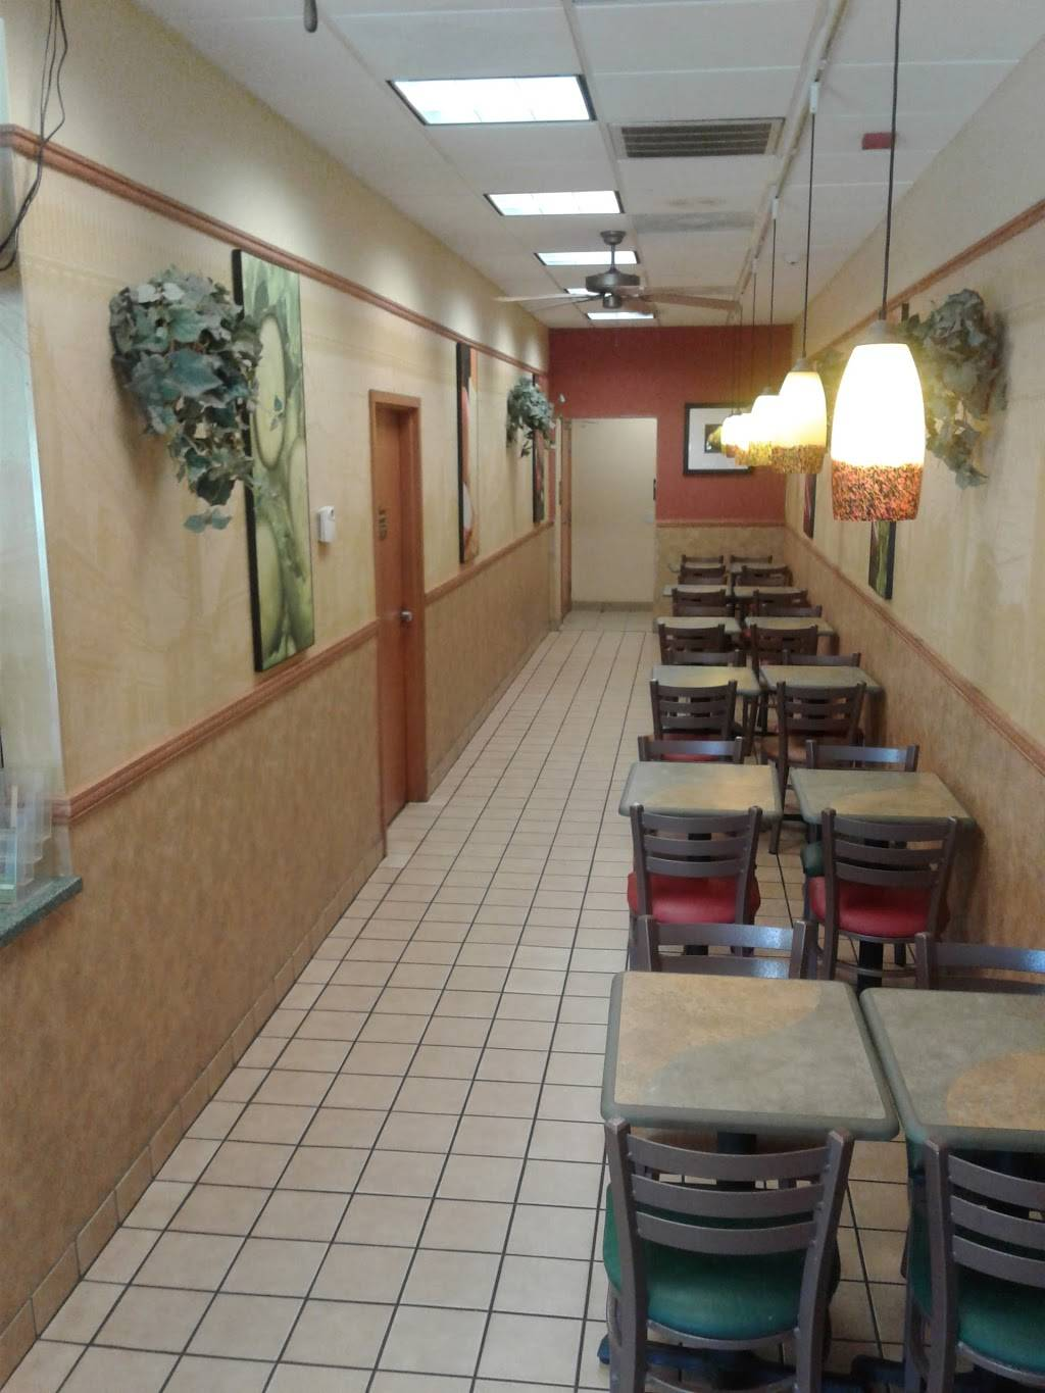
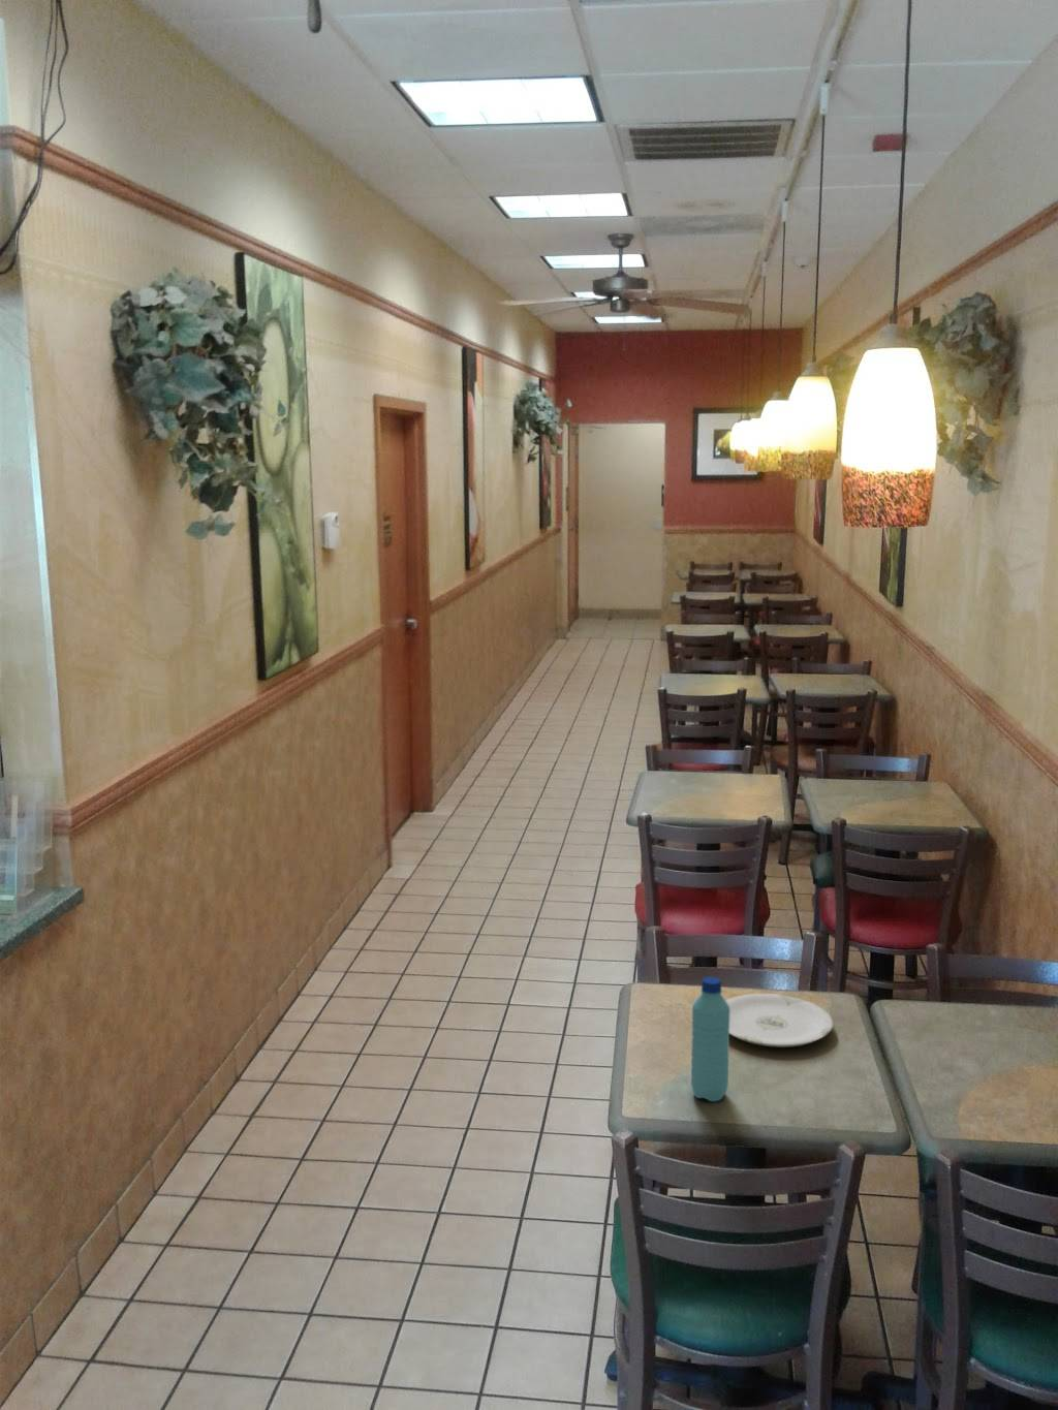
+ plate (771, 1021)
+ water bottle (710, 1037)
